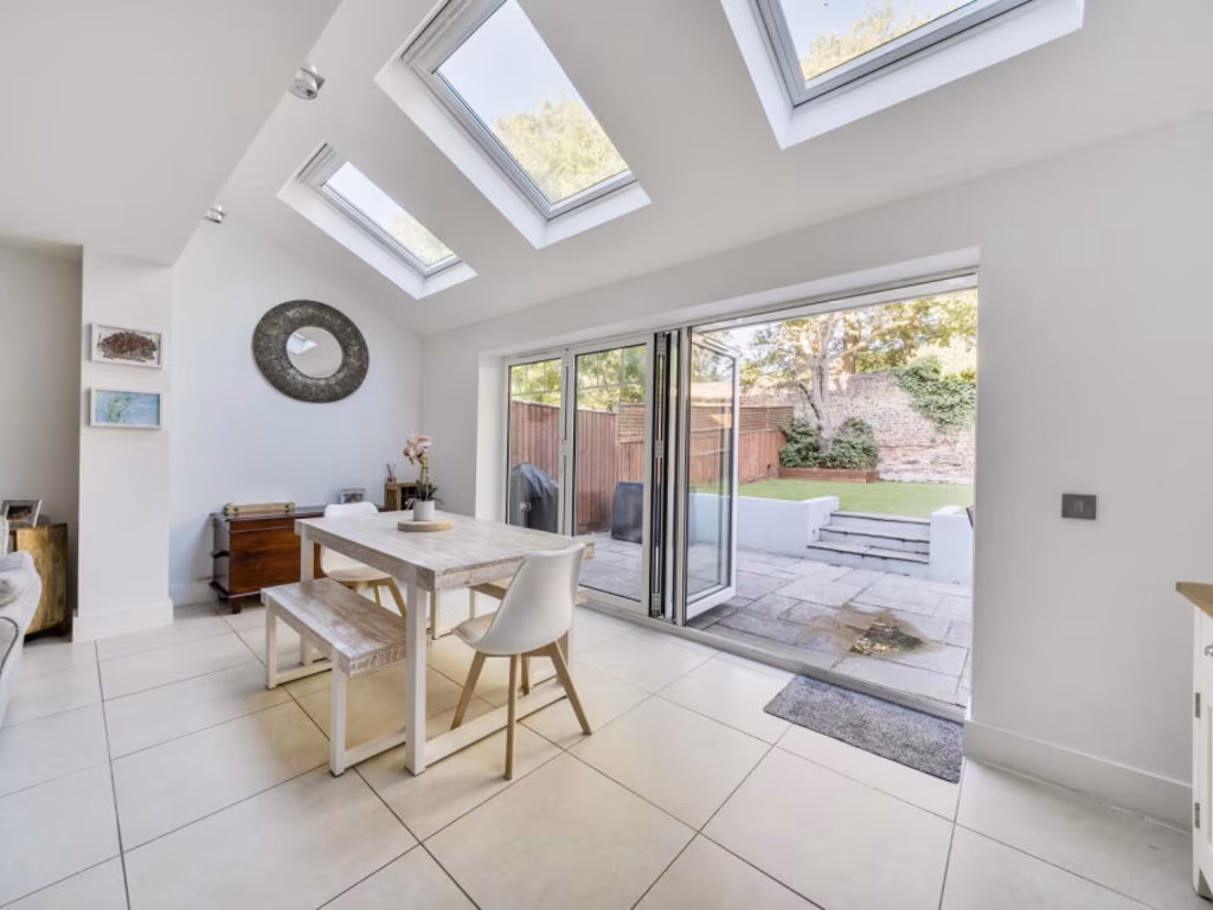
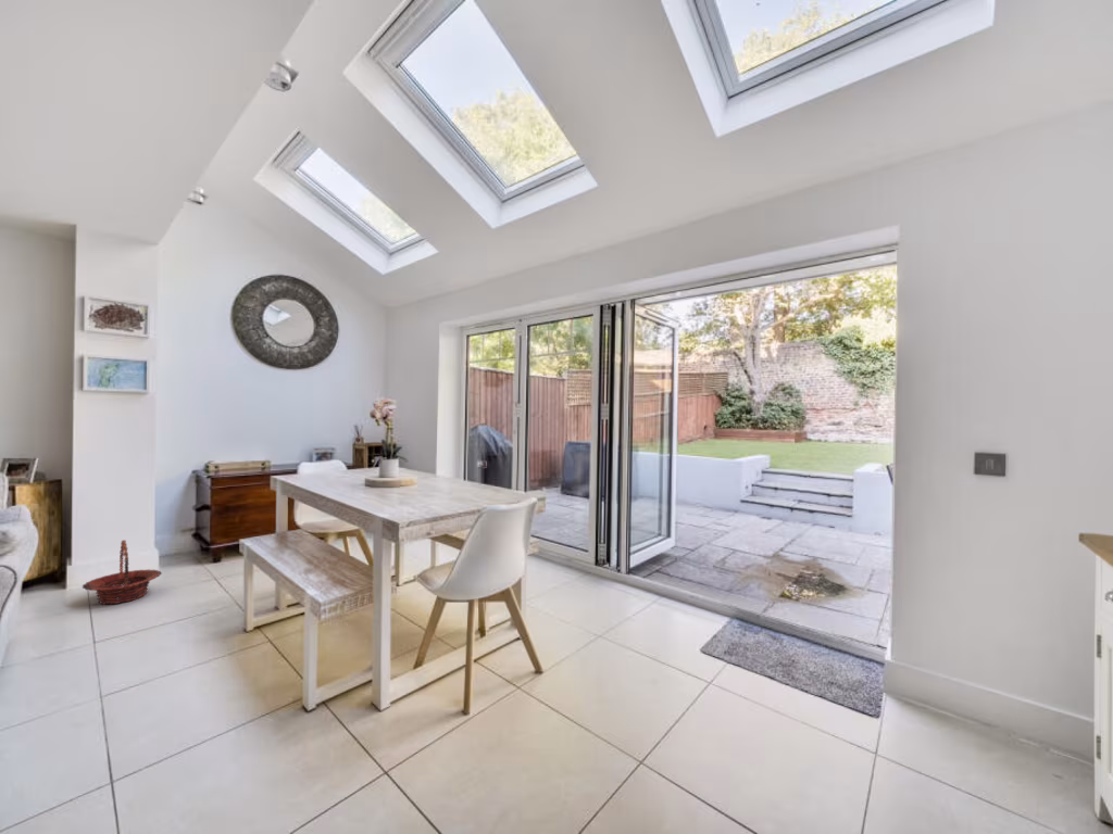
+ basket (122, 569)
